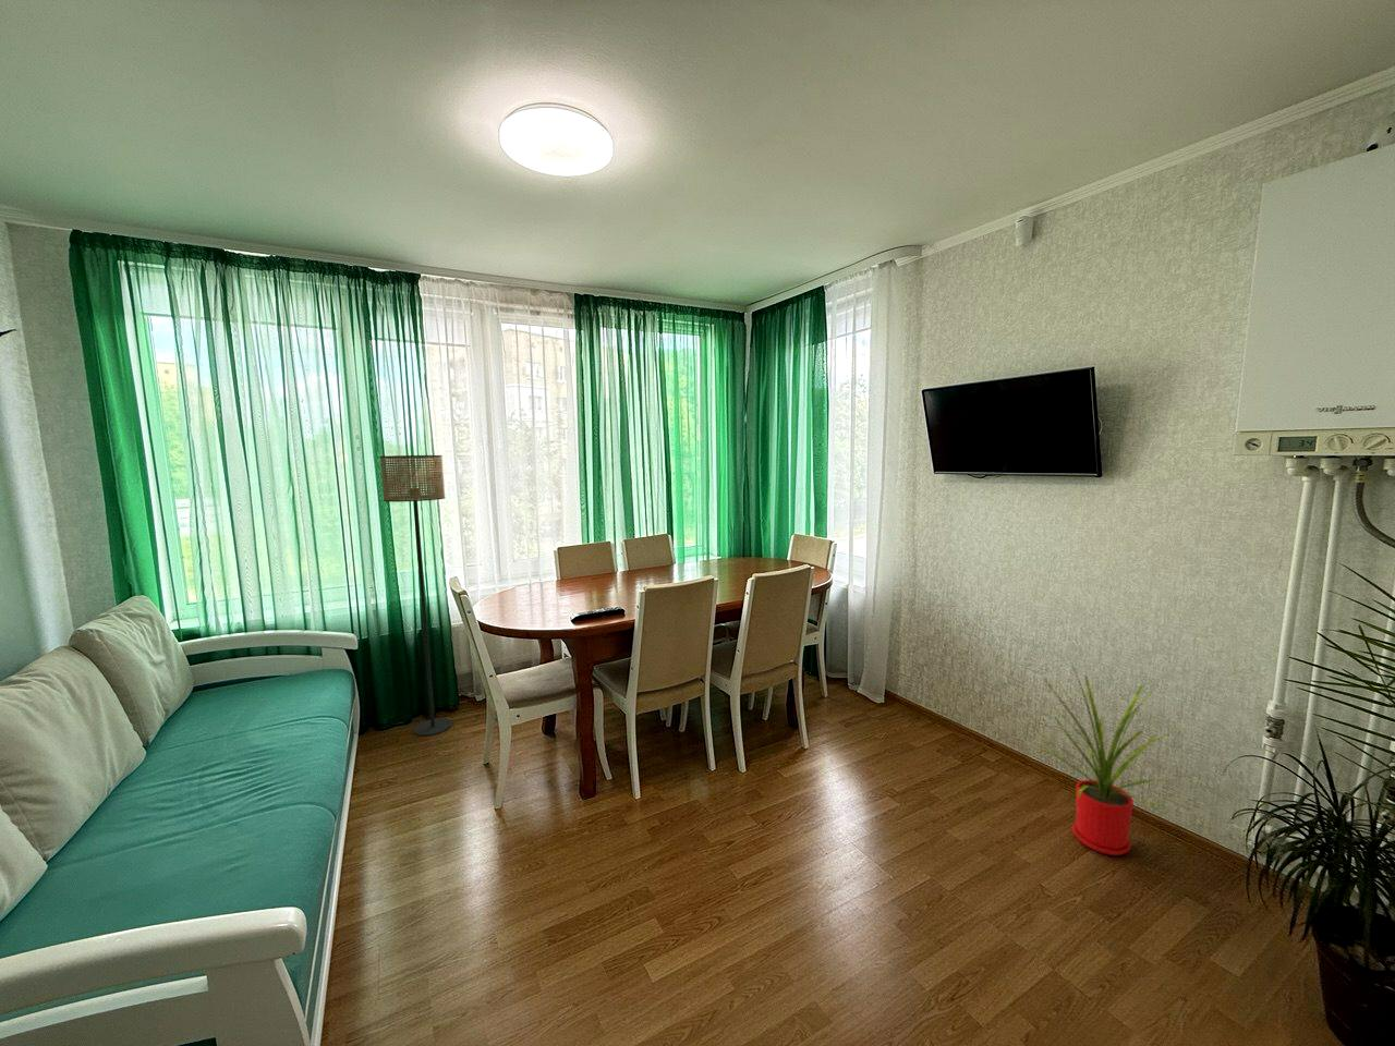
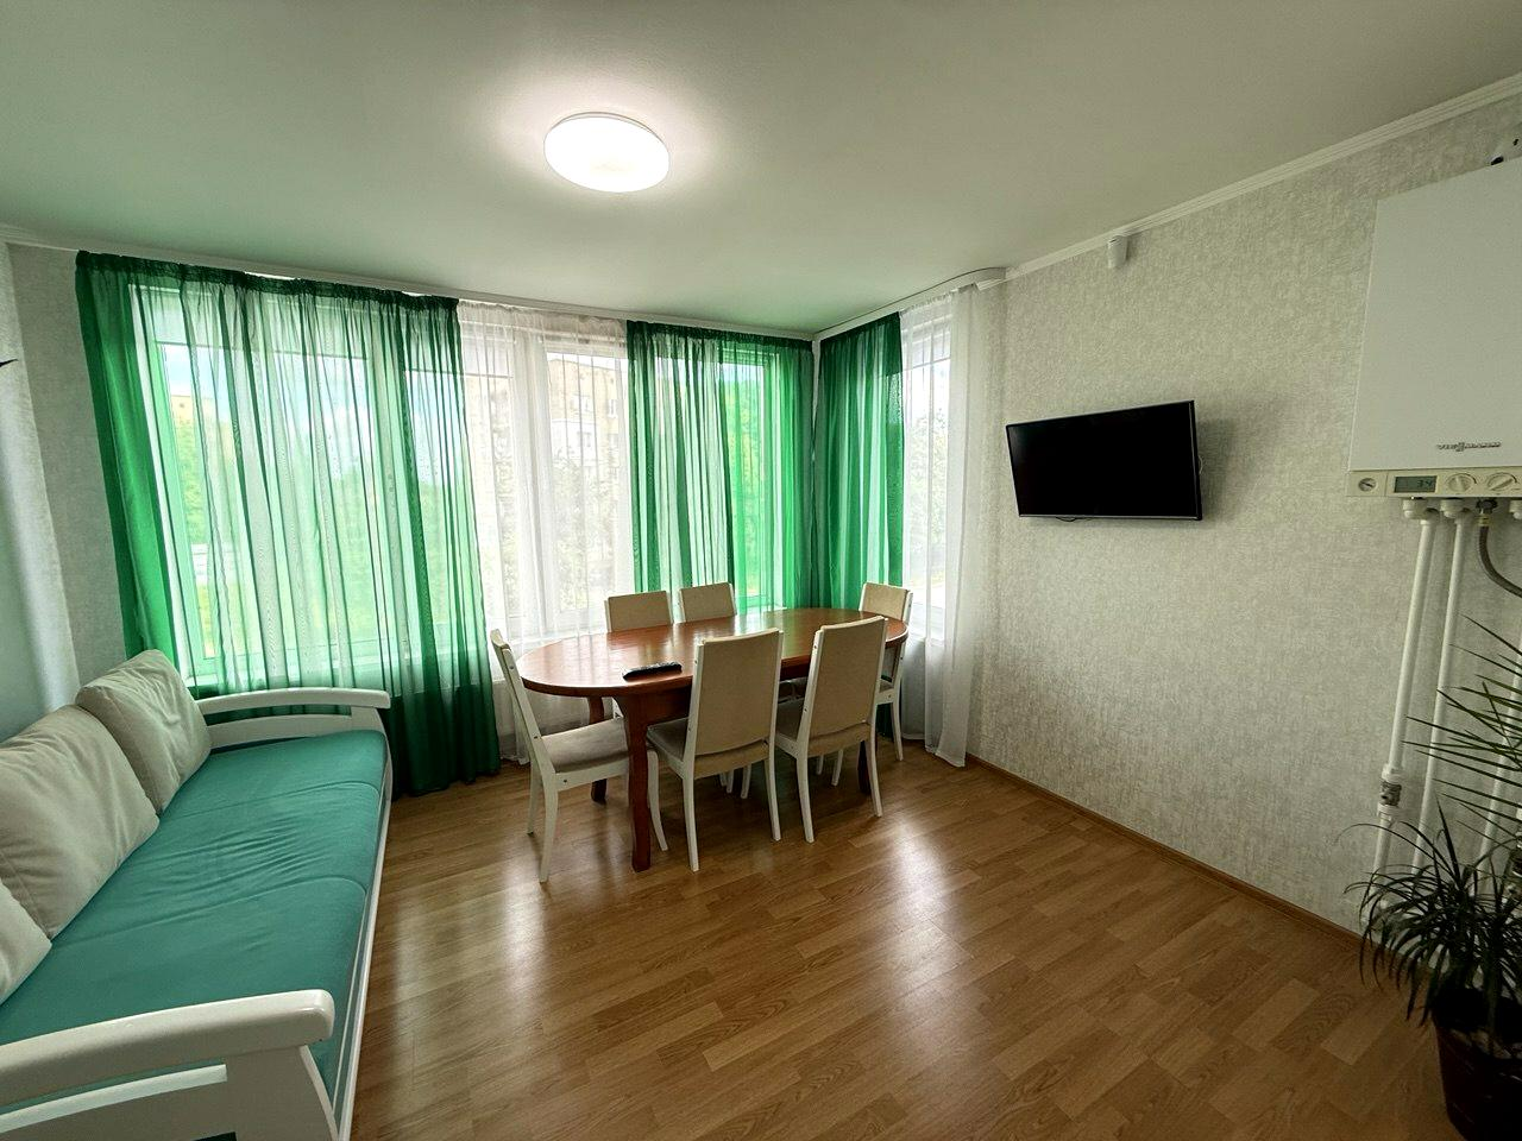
- house plant (1107, 761)
- floor lamp (422, 594)
